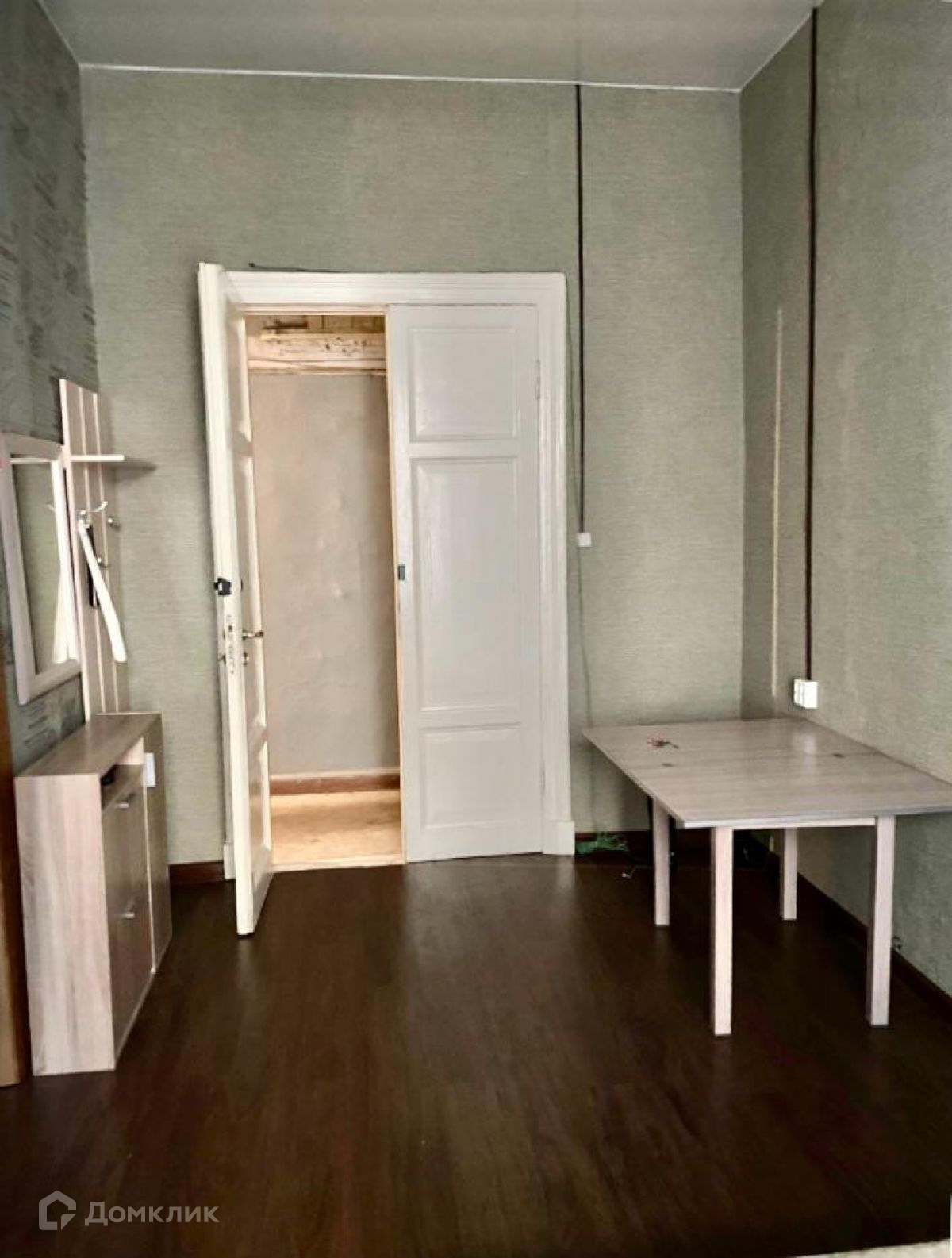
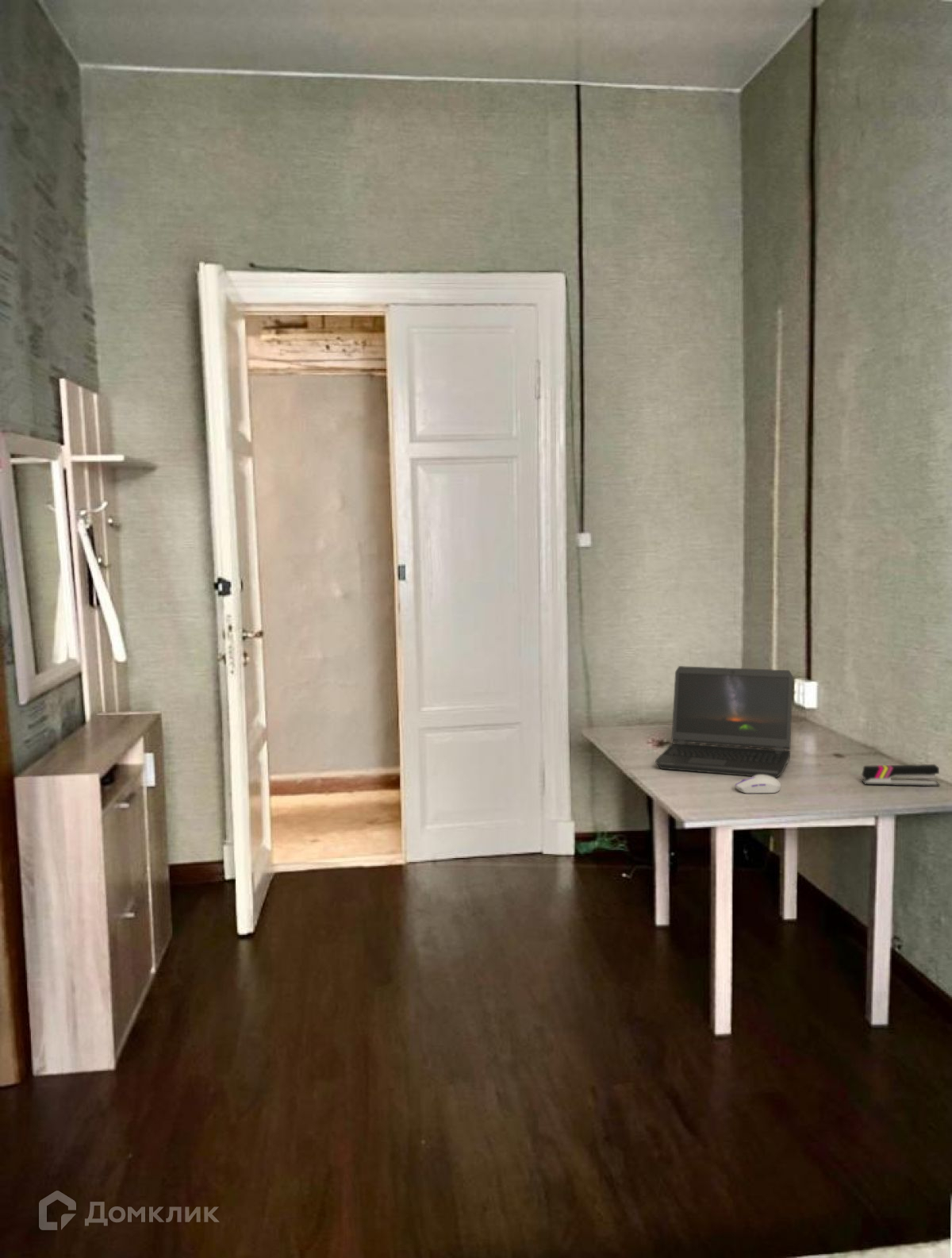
+ computer mouse (758, 783)
+ stapler (900, 774)
+ laptop computer (724, 718)
